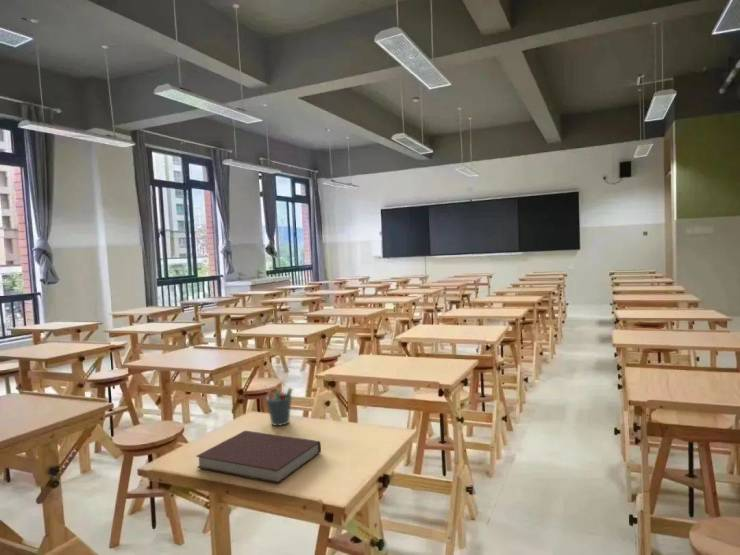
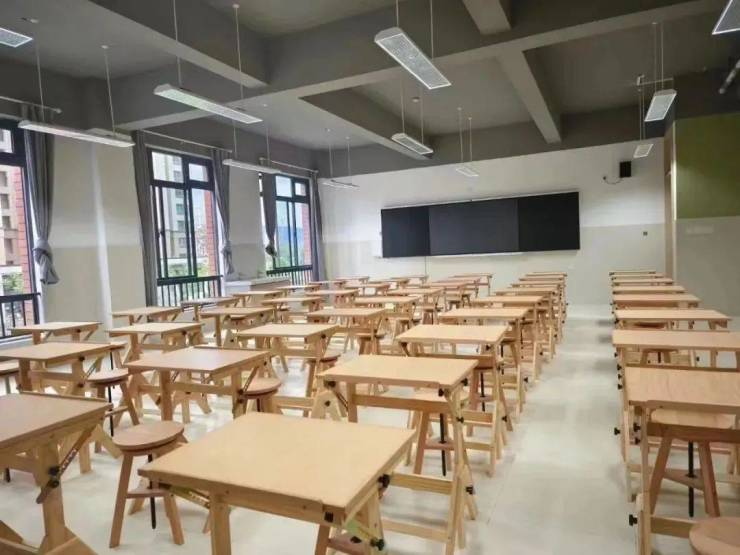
- notebook (260, 454)
- pen holder (279, 402)
